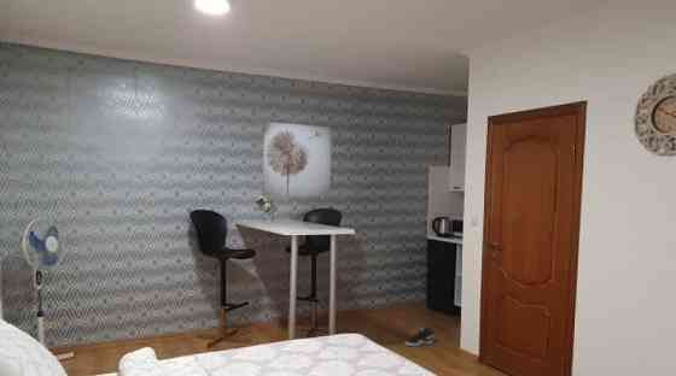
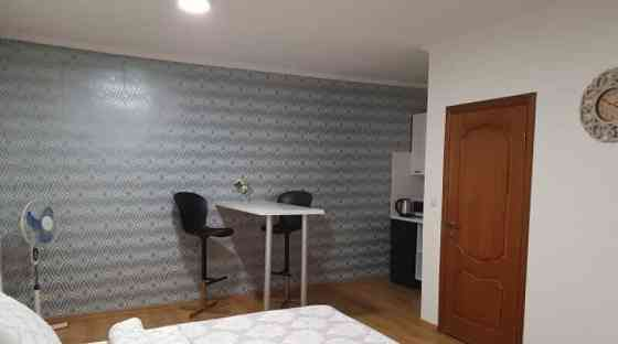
- wall art (297, 160)
- sneaker (419, 334)
